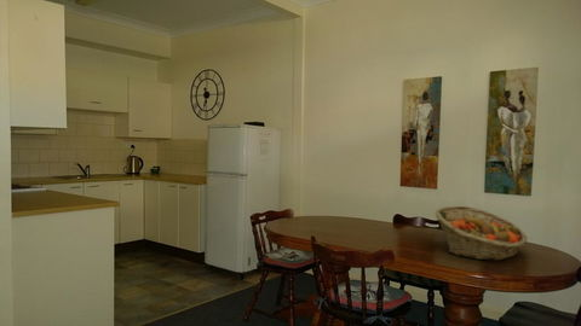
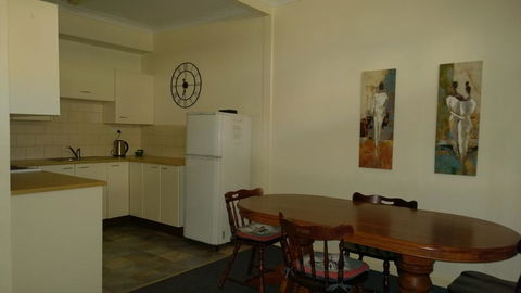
- fruit basket (479, 231)
